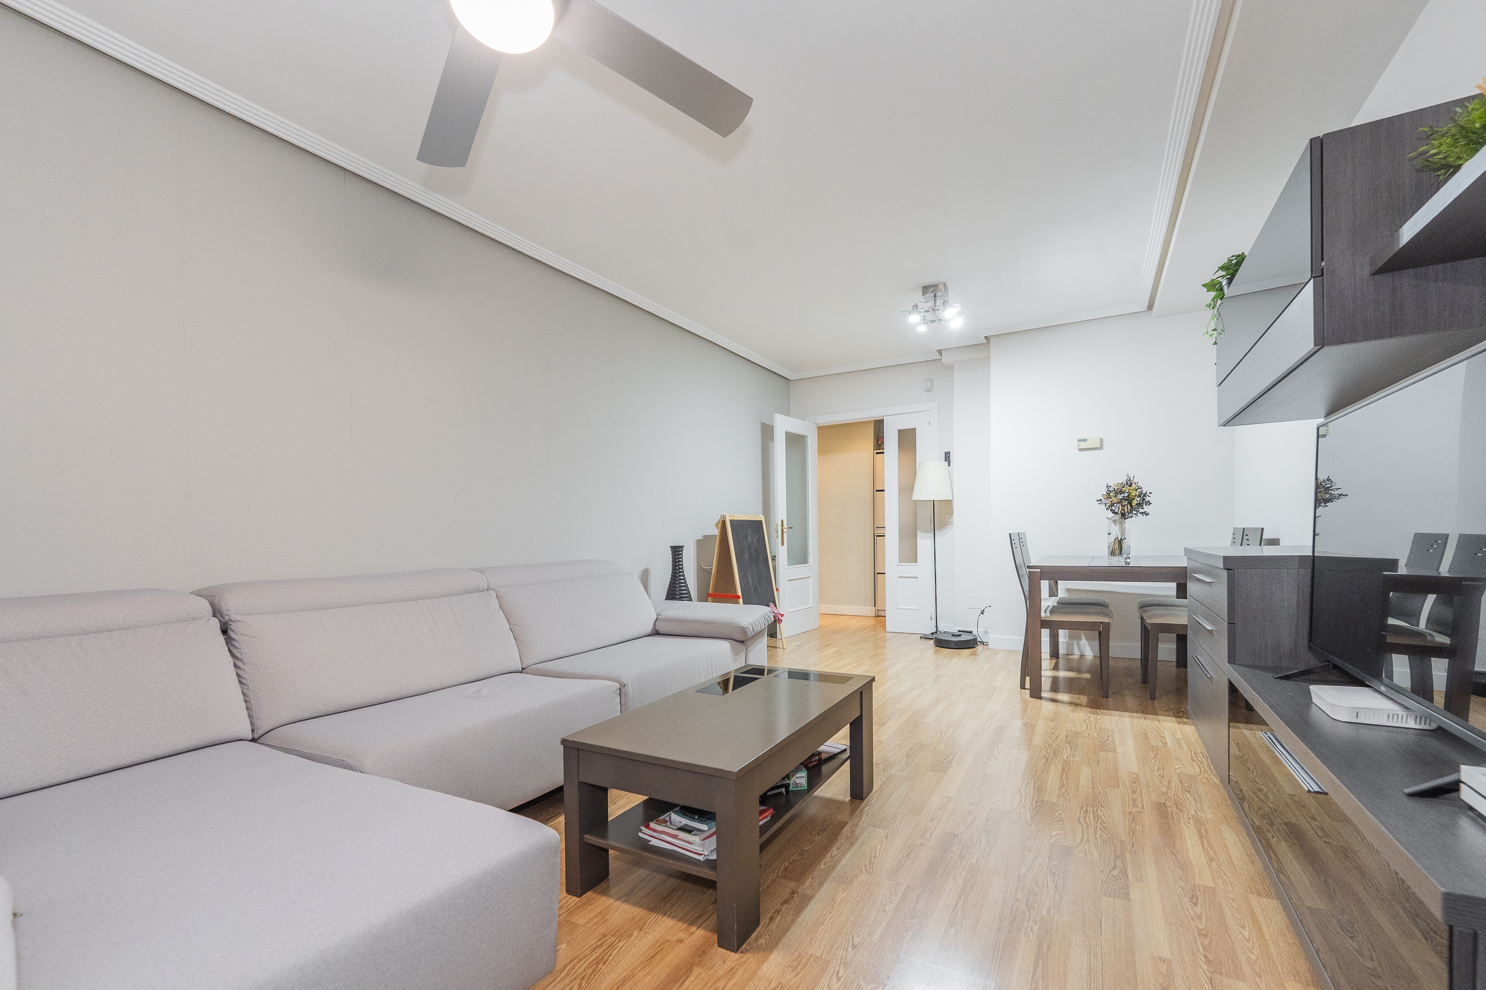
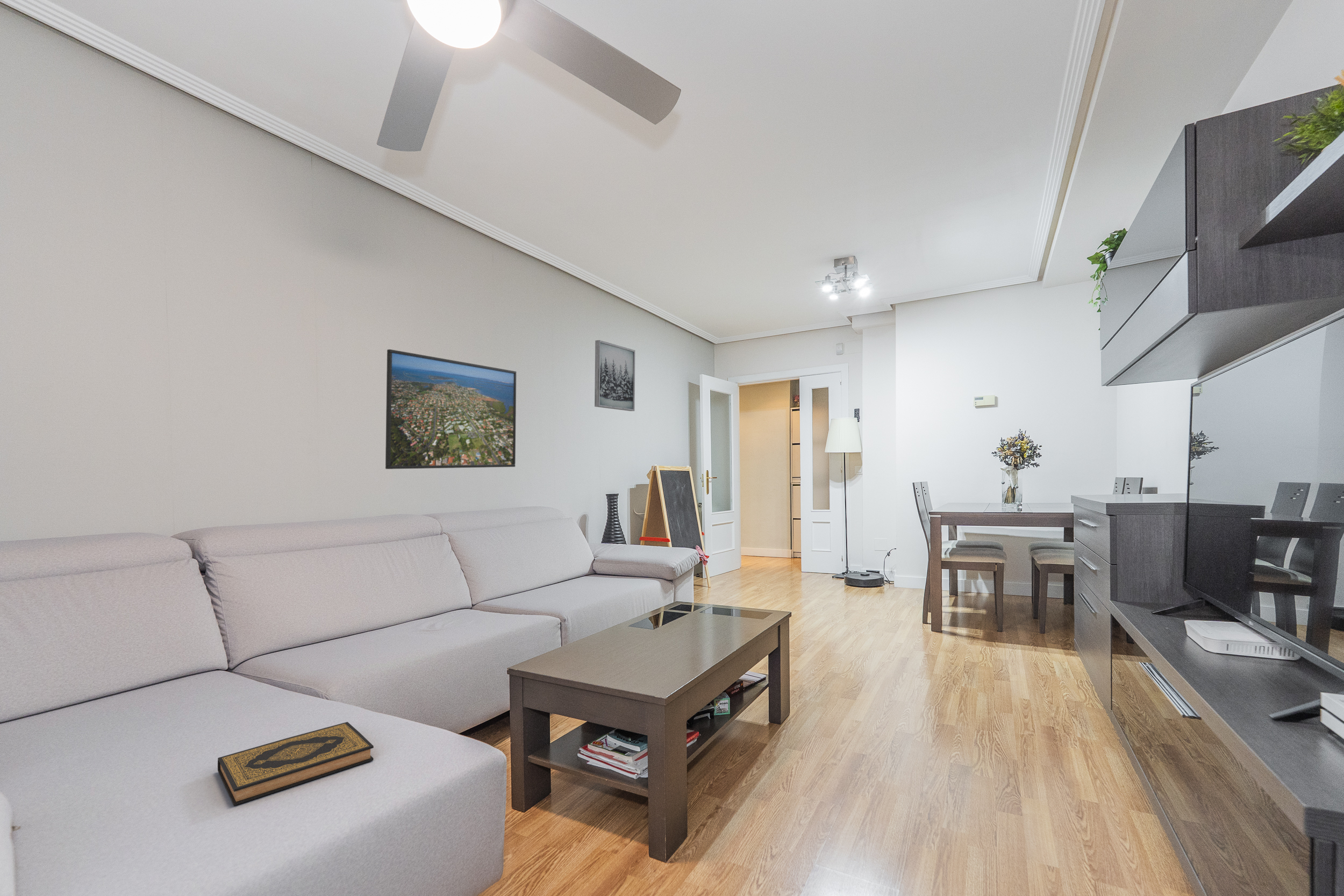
+ hardback book (297, 758)
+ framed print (458, 414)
+ wall art (616, 377)
